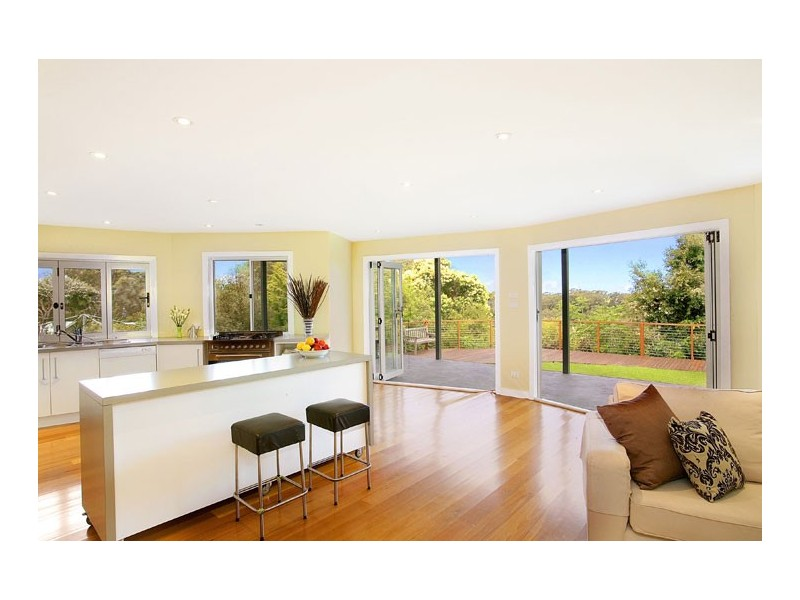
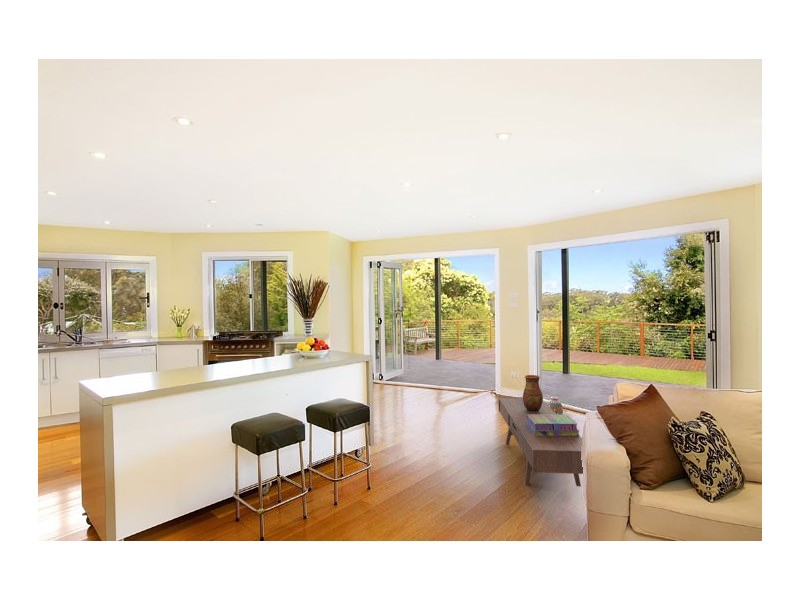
+ vase (554, 408)
+ vase (532, 392)
+ stack of books (551, 423)
+ coffee table (537, 440)
